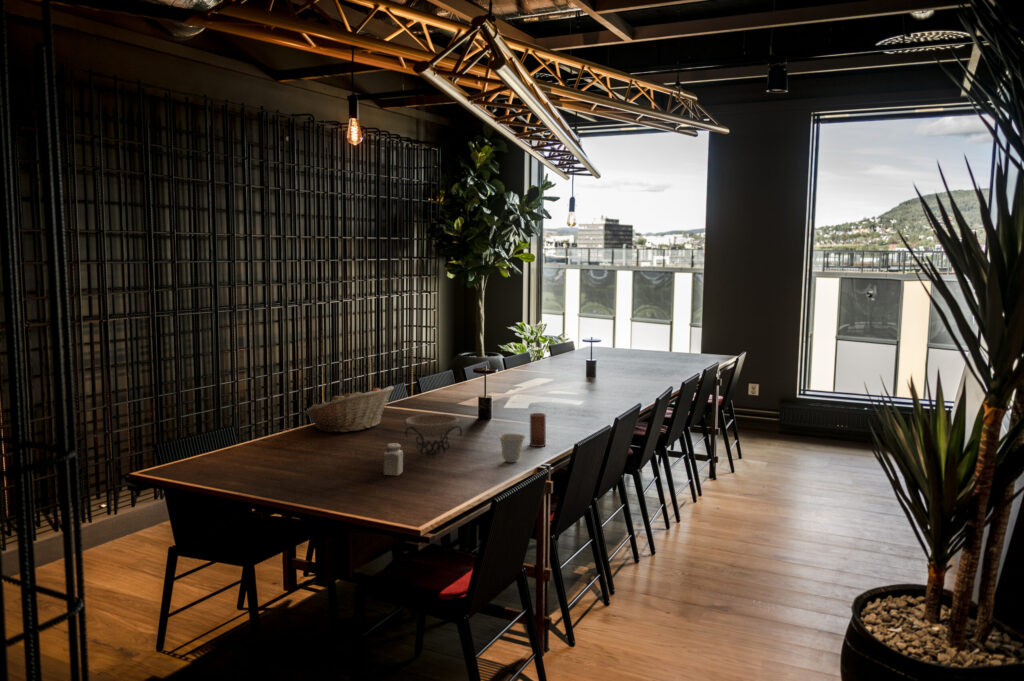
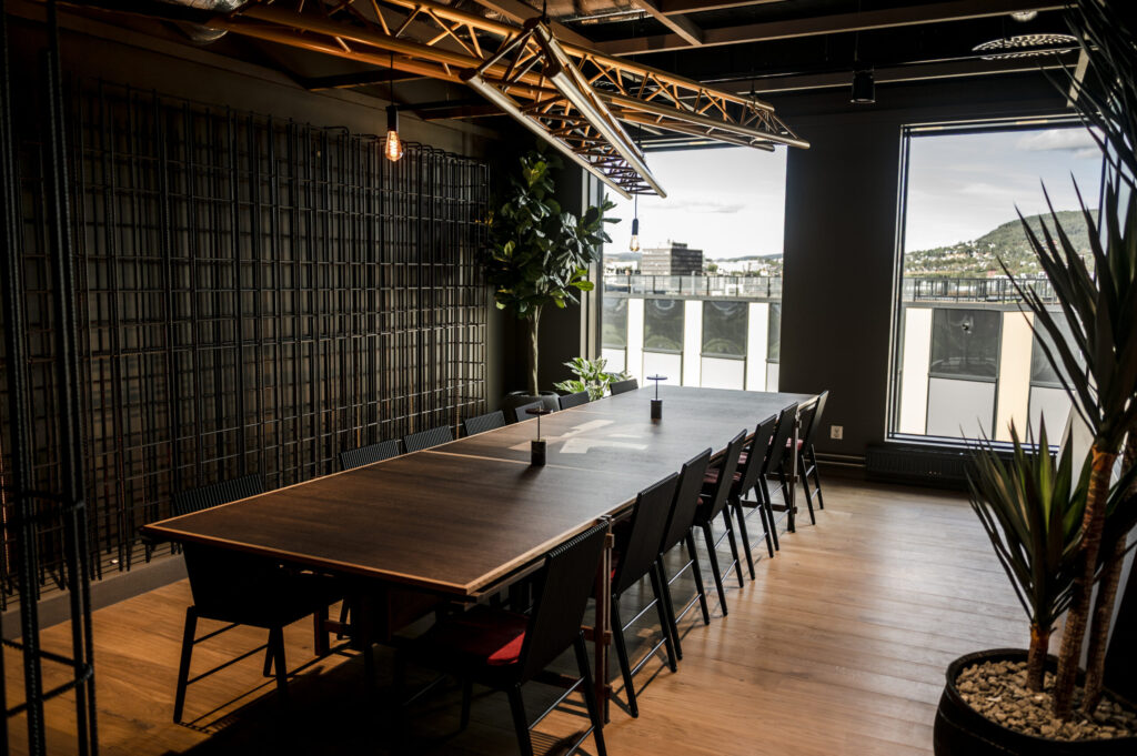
- candle (537, 429)
- salt shaker (393, 458)
- decorative bowl (432, 435)
- cup (511, 448)
- fruit basket (351, 406)
